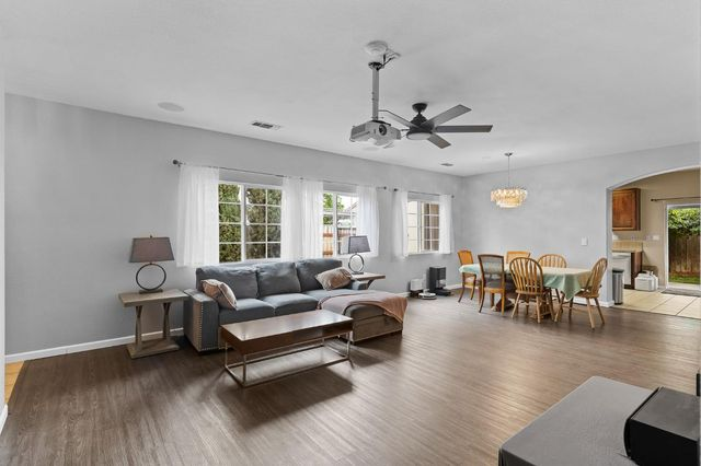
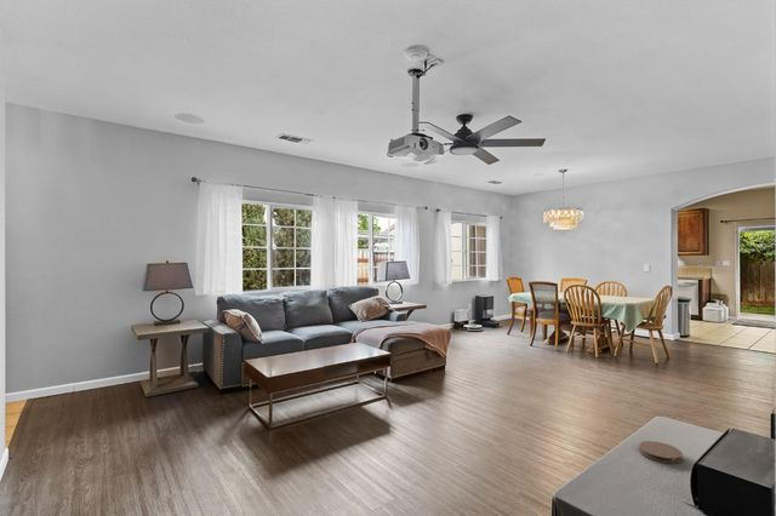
+ coaster (660, 451)
